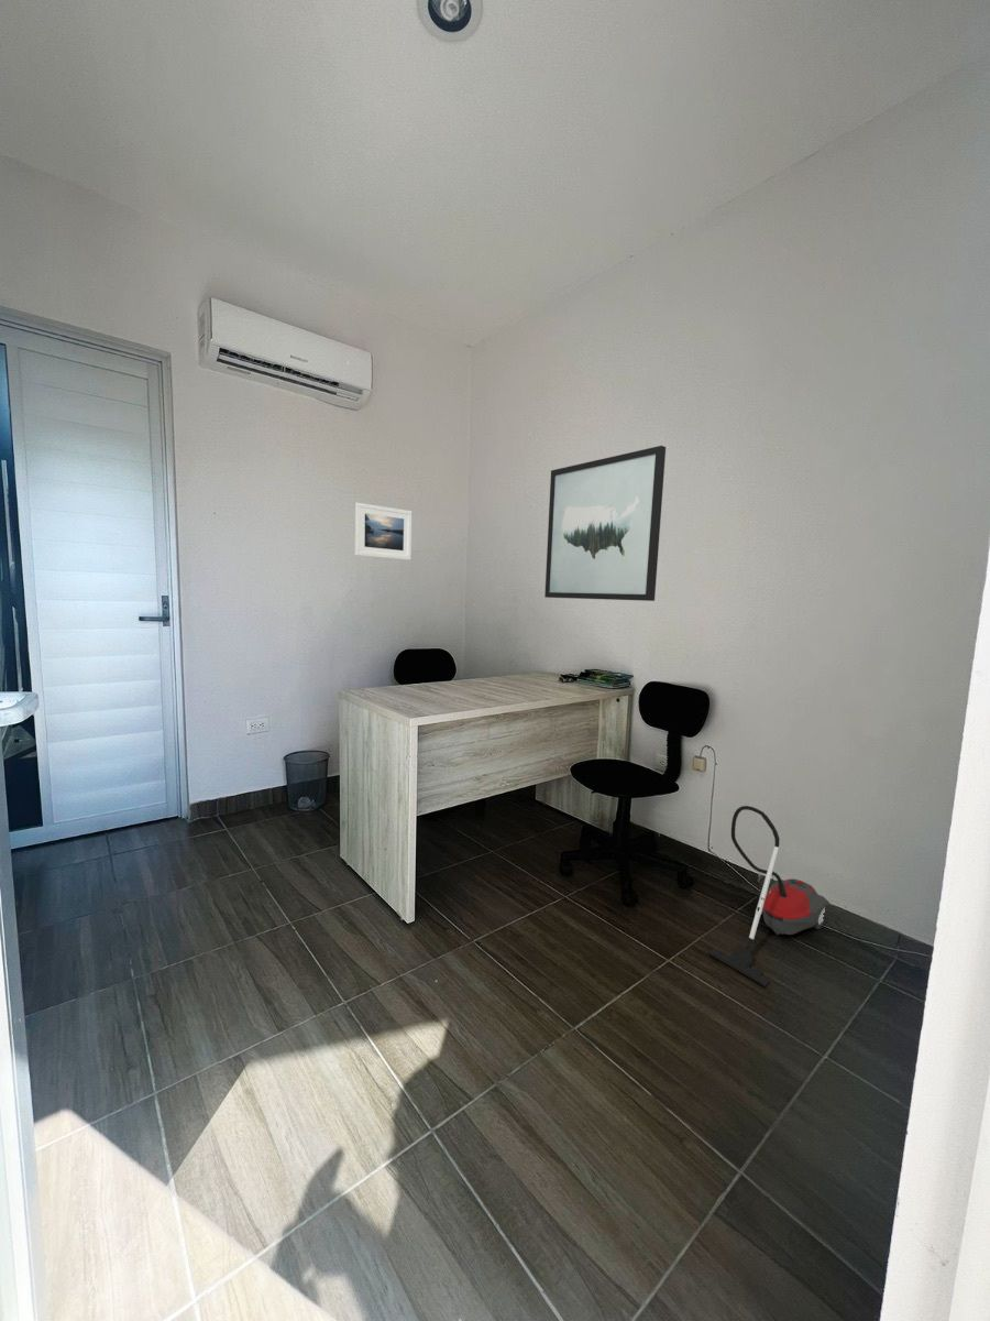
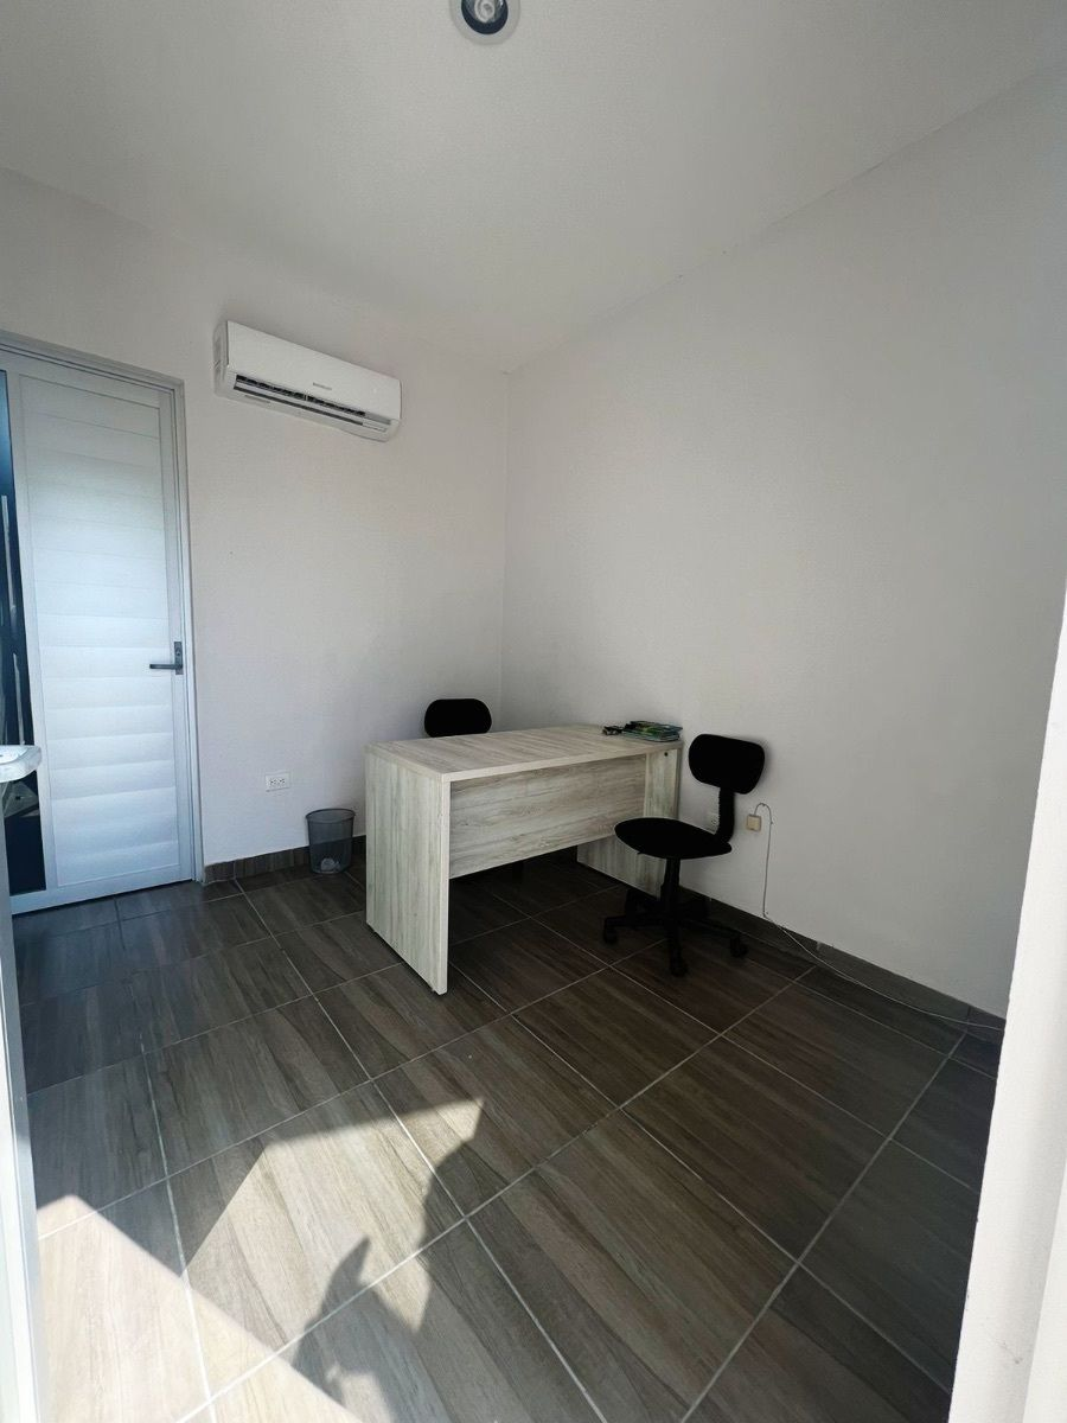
- wall art (598, 530)
- vacuum cleaner (765, 872)
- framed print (384, 532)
